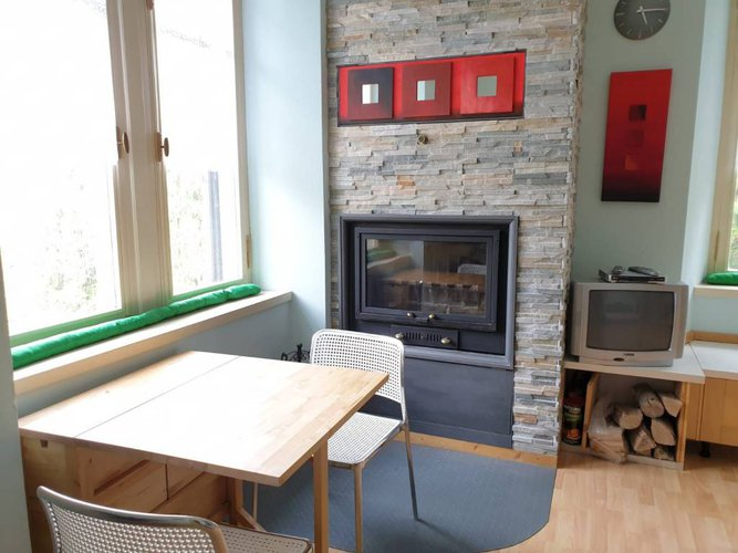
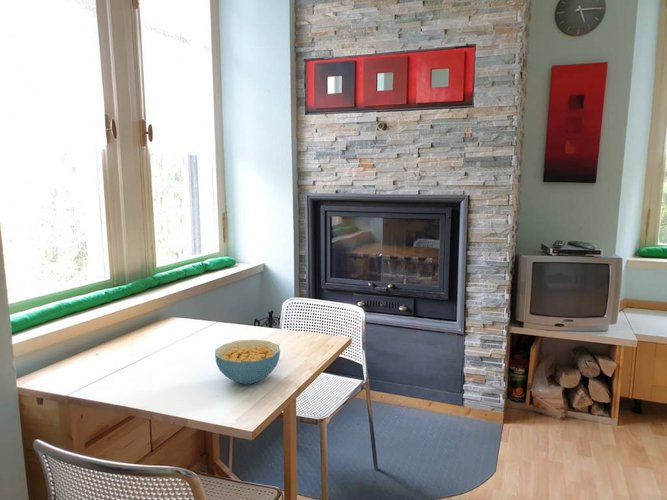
+ cereal bowl (248, 365)
